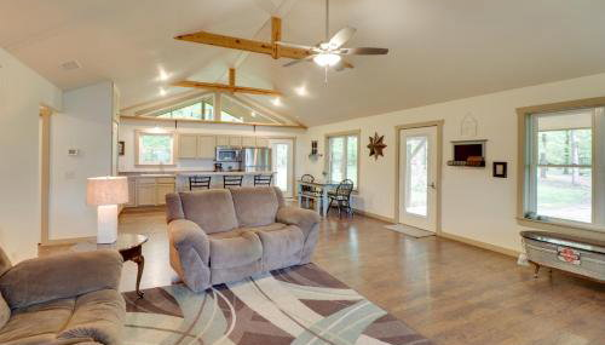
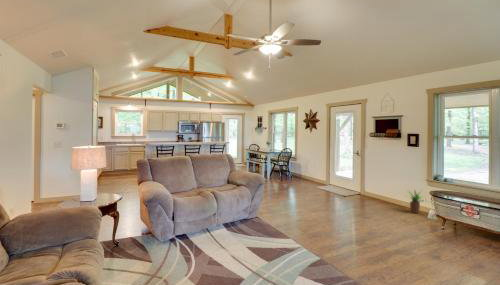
+ potted plant (417, 200)
